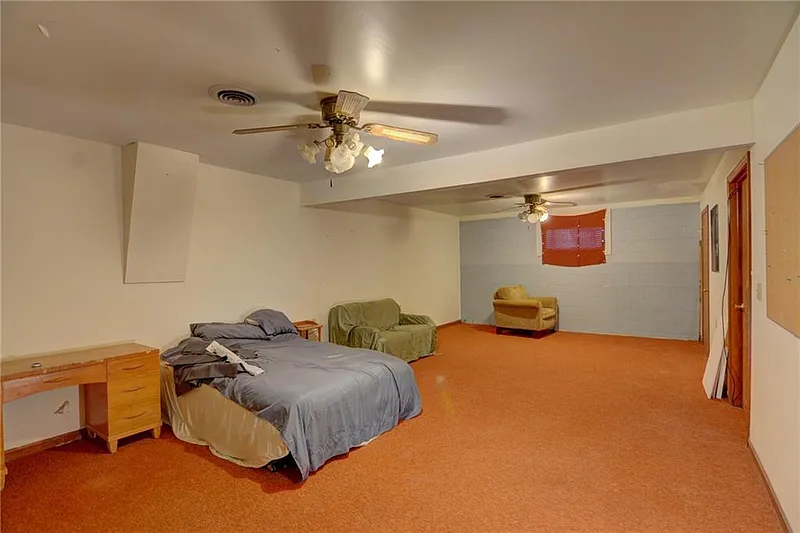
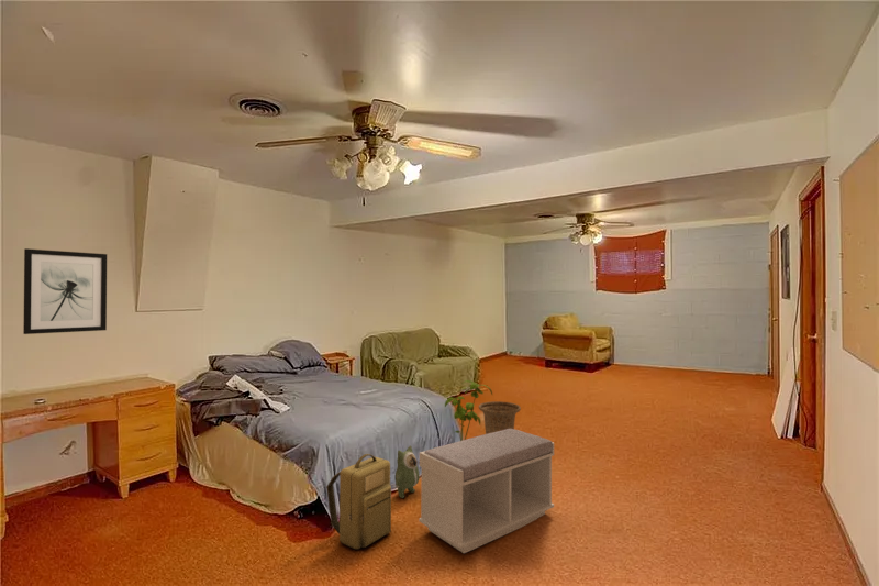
+ house plant (468, 425)
+ wall art (67, 291)
+ basket (499, 425)
+ backpack (359, 494)
+ plush toy (407, 471)
+ bench (489, 483)
